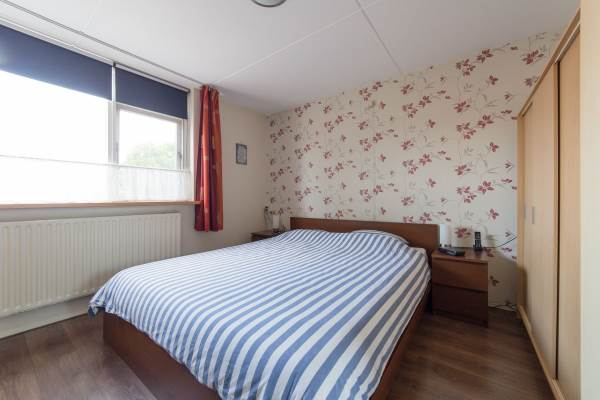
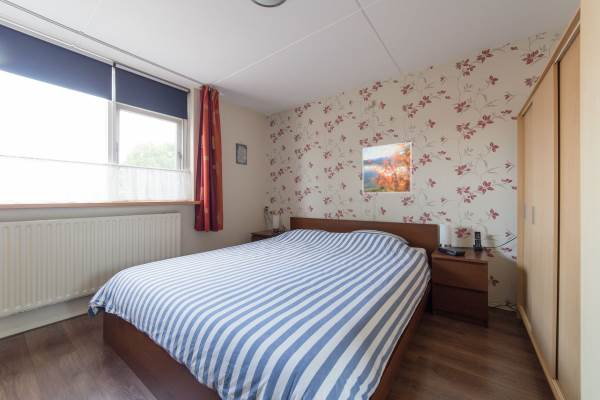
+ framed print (386, 169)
